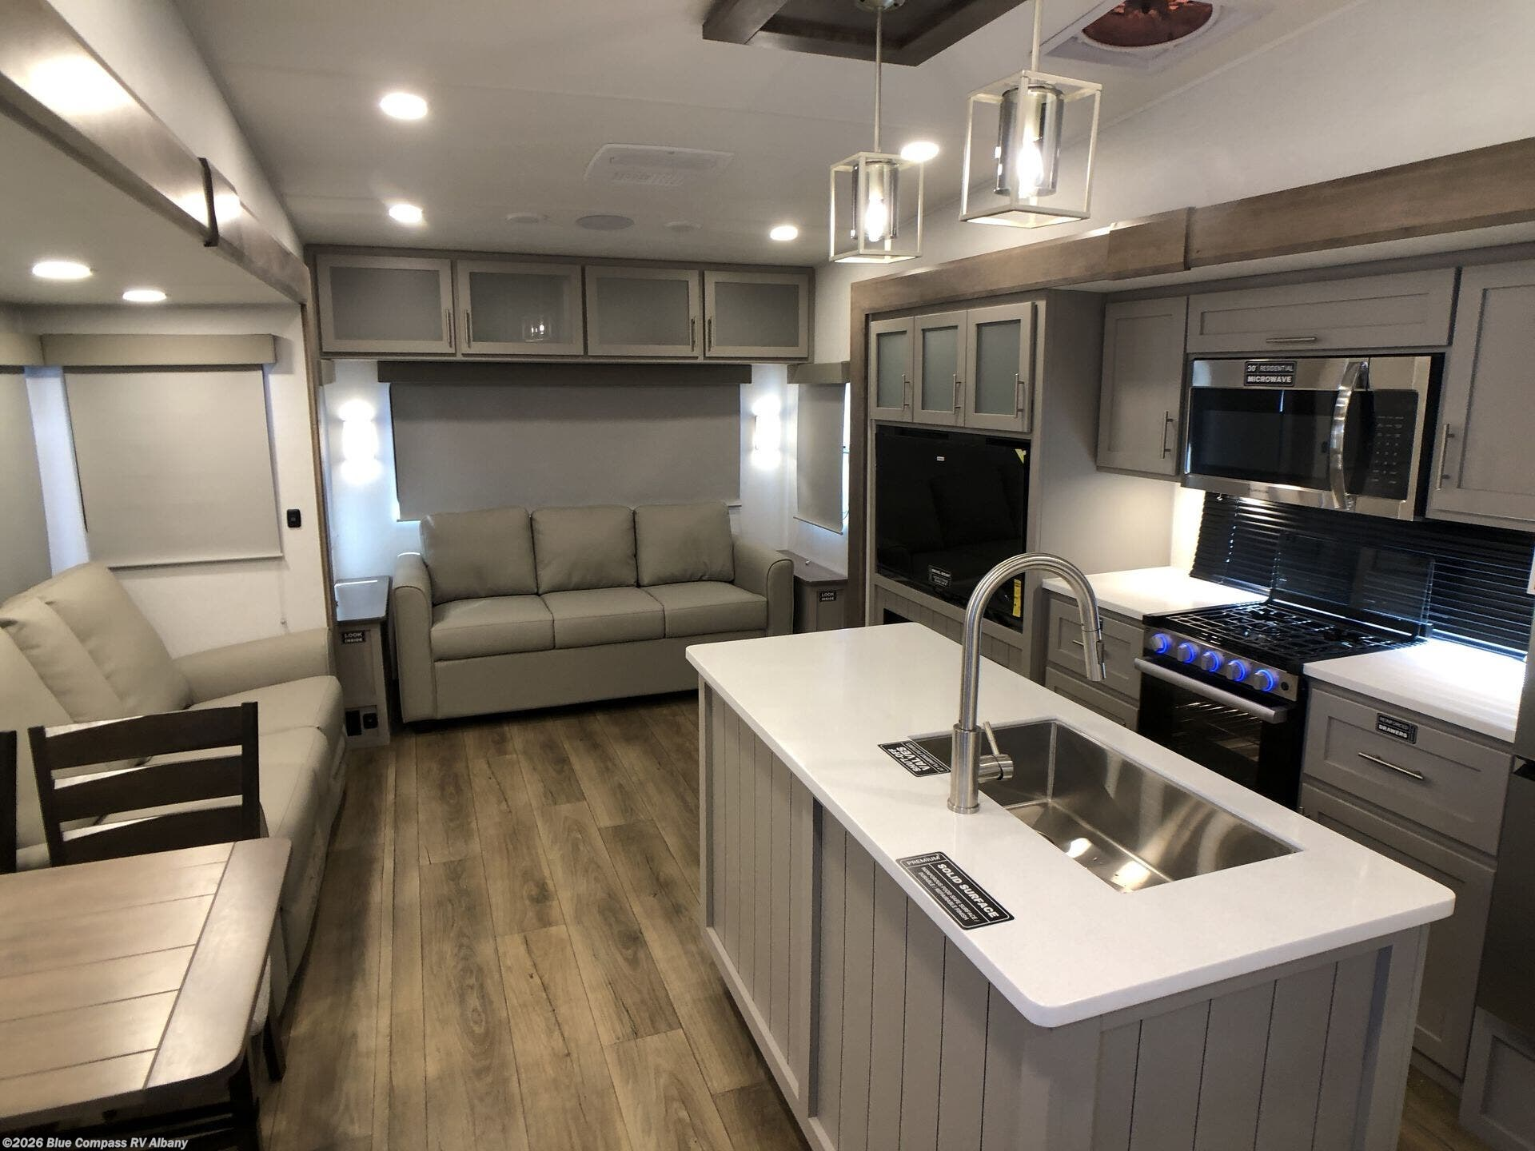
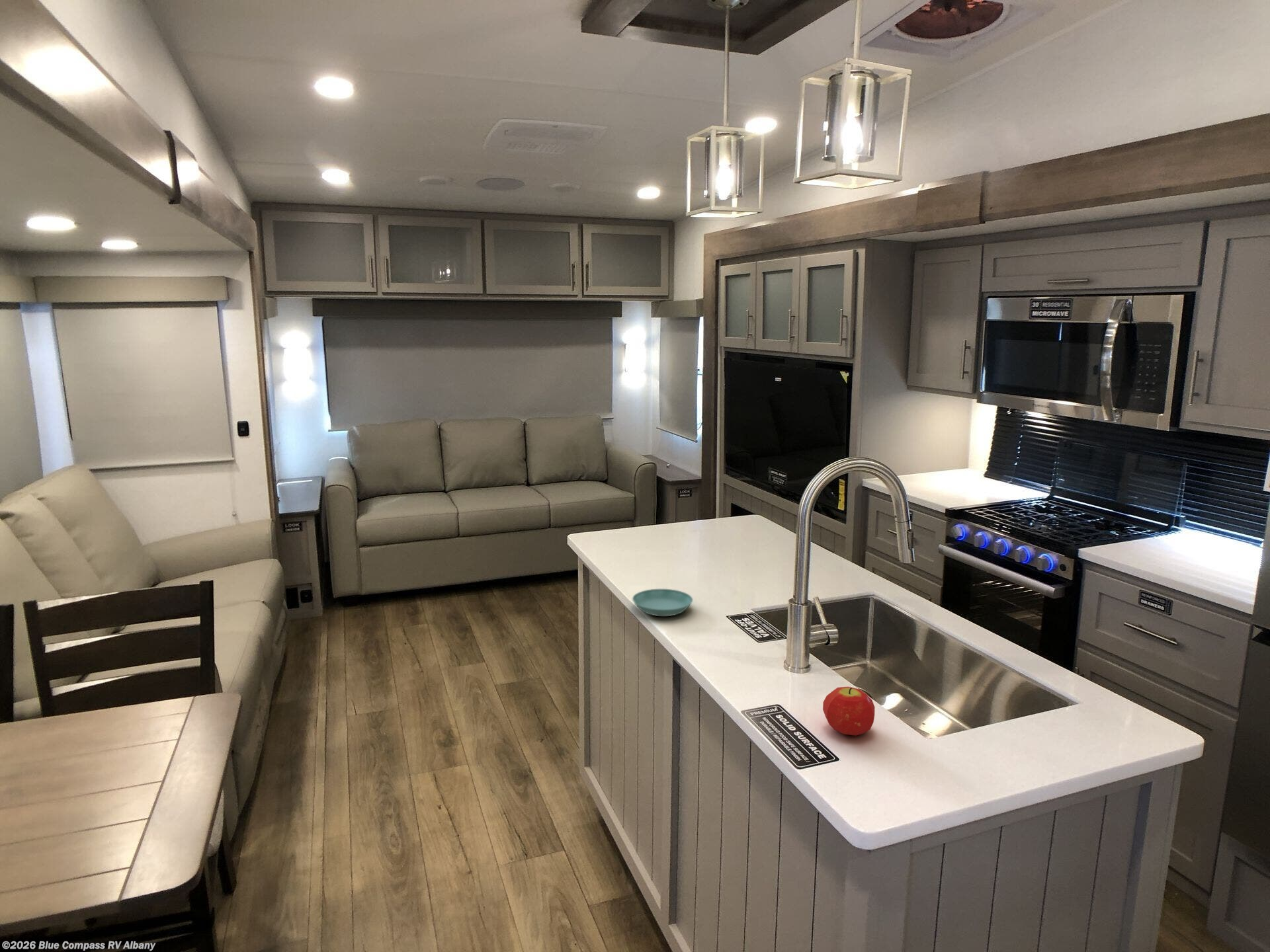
+ fruit (849, 708)
+ saucer (662, 603)
